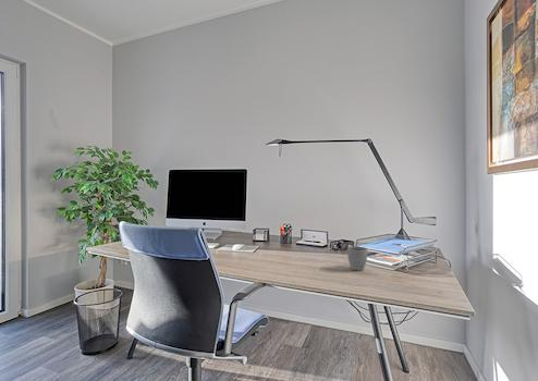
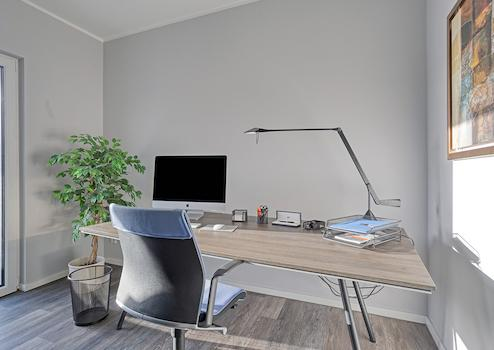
- mug (357, 257)
